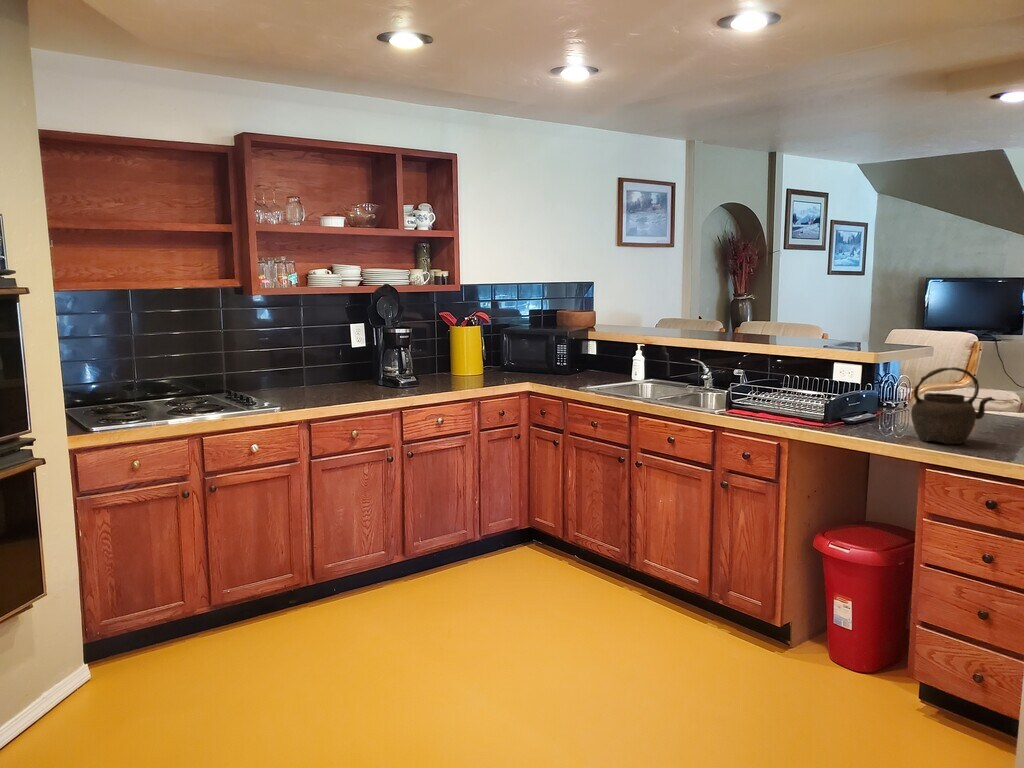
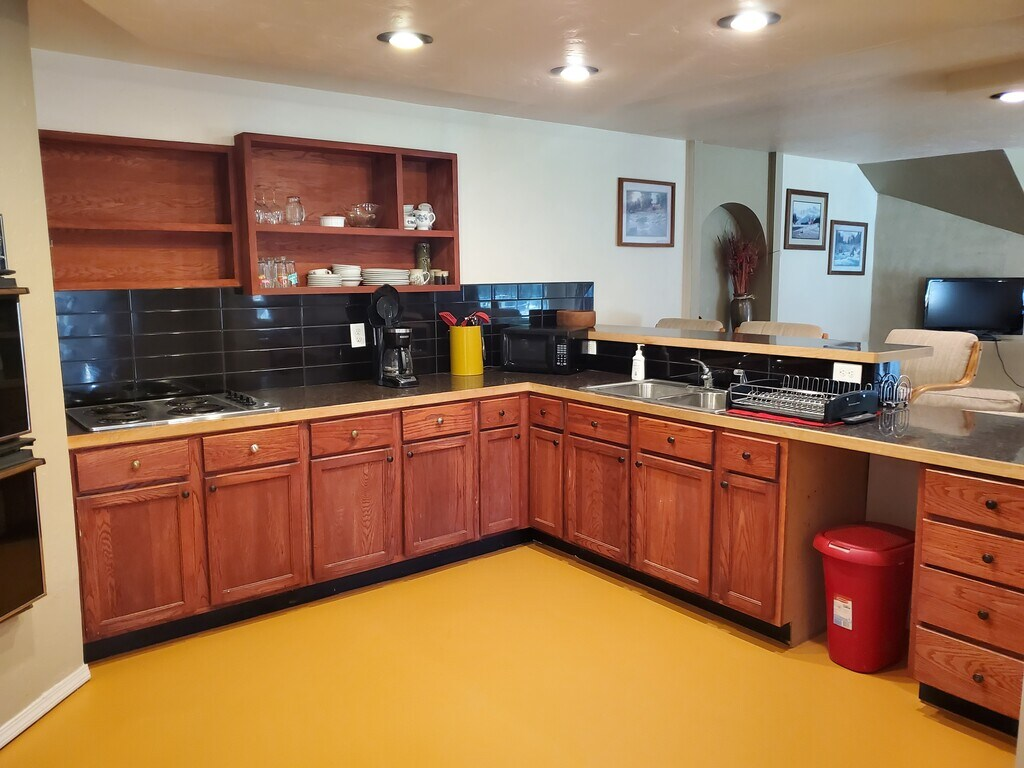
- kettle (953, 403)
